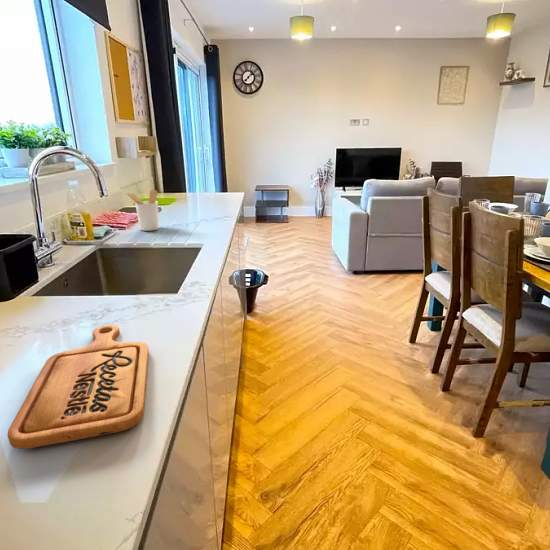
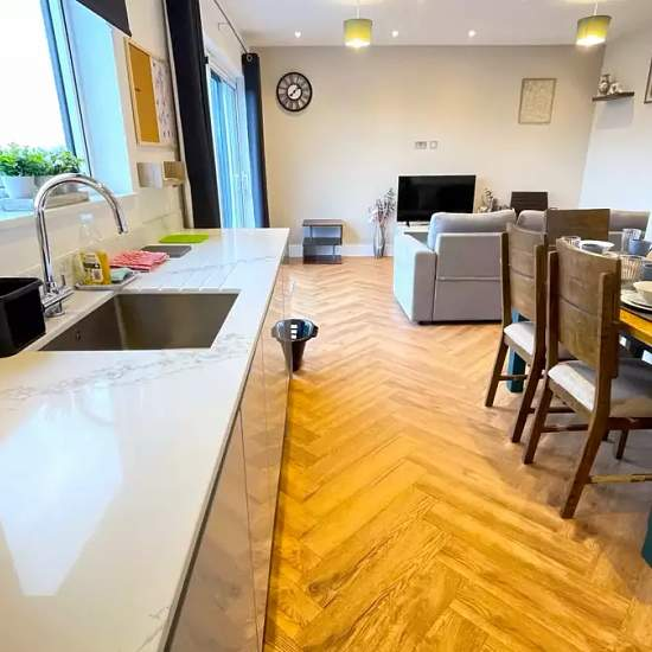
- cutting board (95, 369)
- utensil holder (143, 210)
